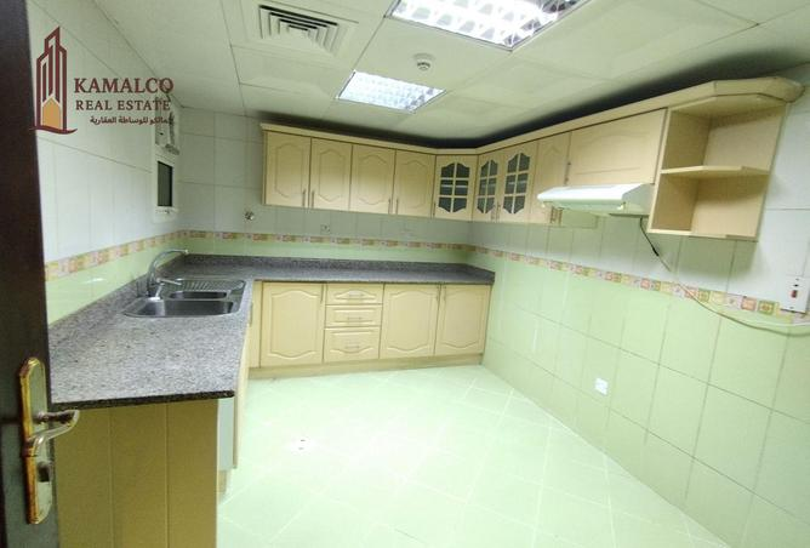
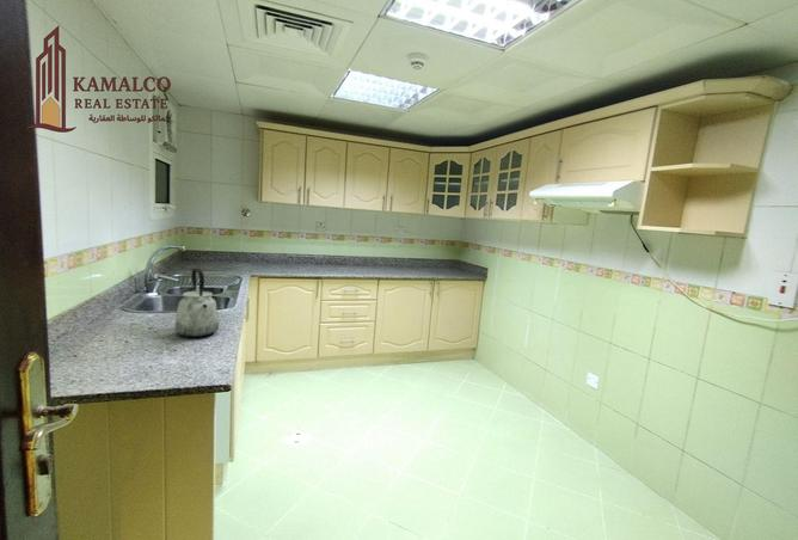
+ kettle (198, 302)
